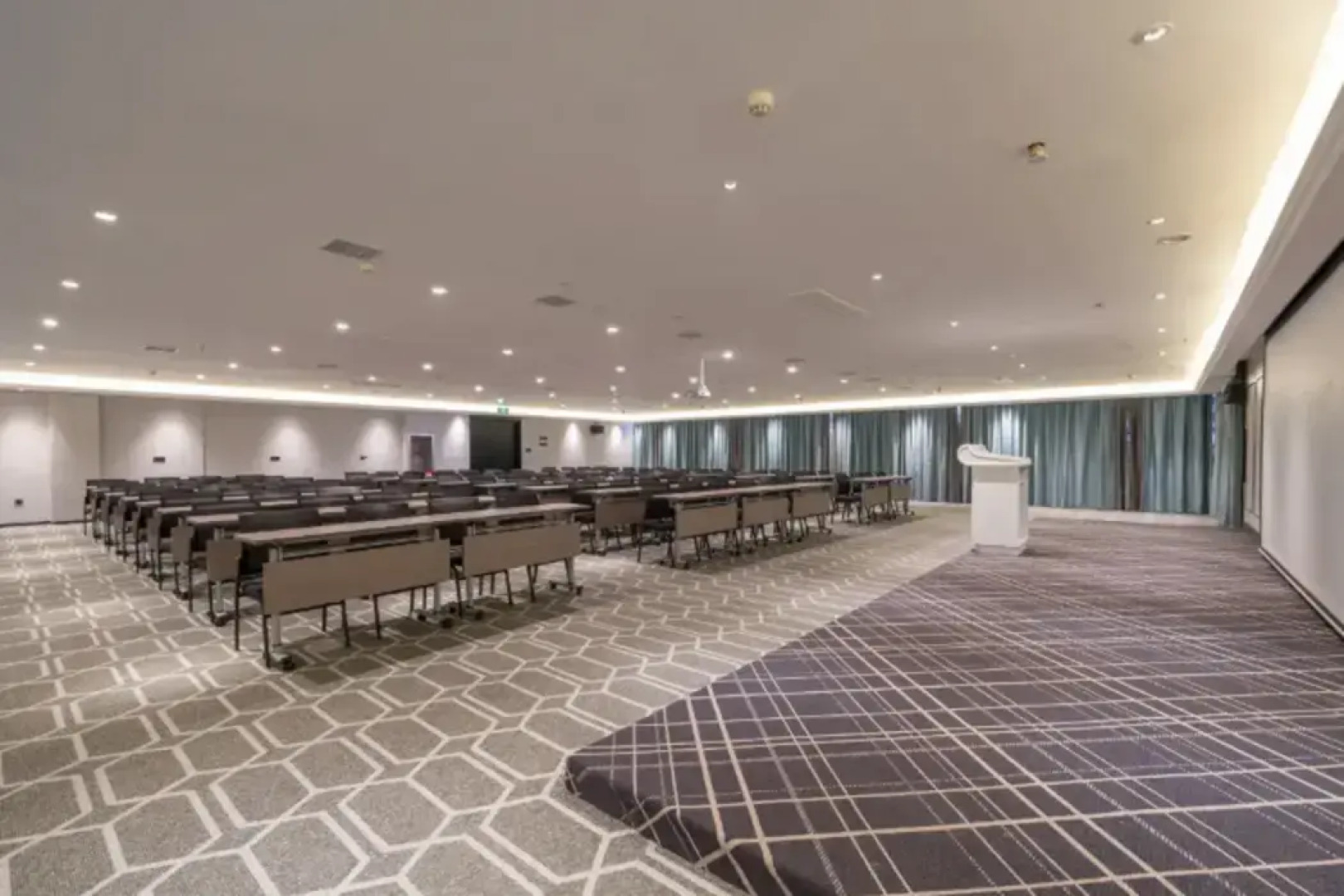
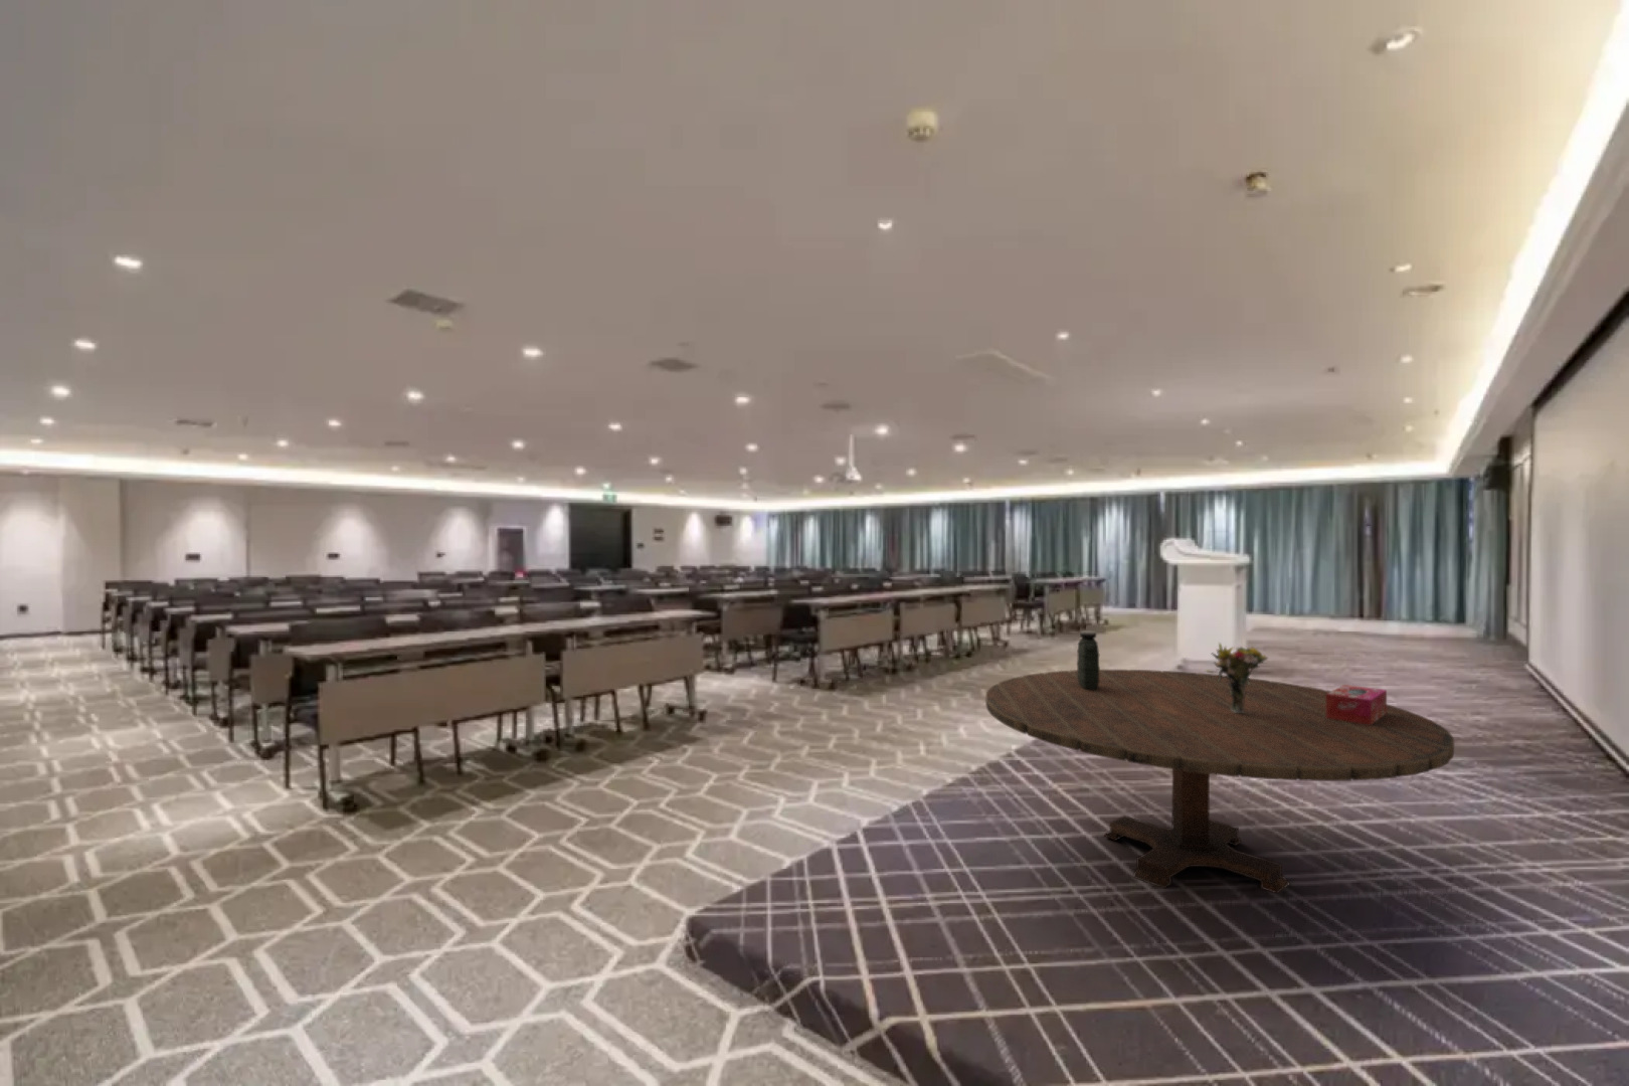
+ water jug (1088, 658)
+ bouquet (1235, 678)
+ dining table (1189, 782)
+ tissue box (1356, 703)
